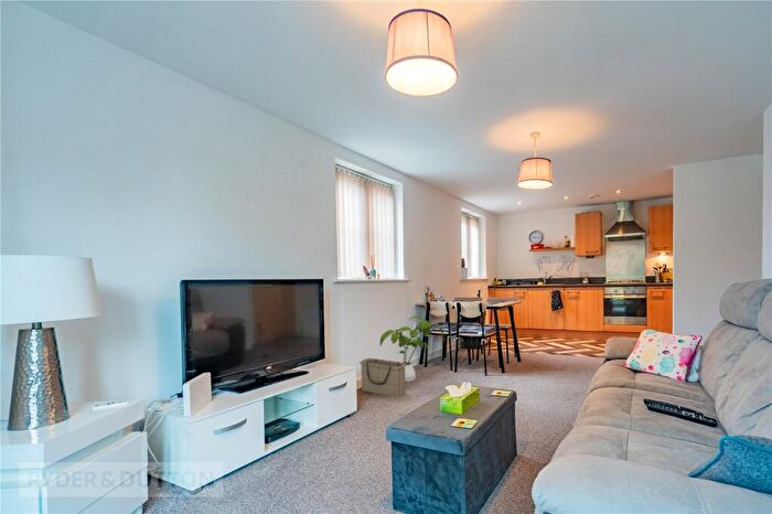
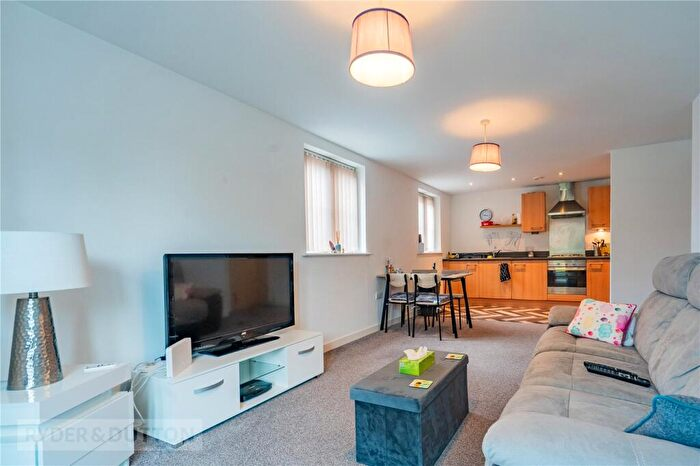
- house plant (415, 347)
- basket (383, 377)
